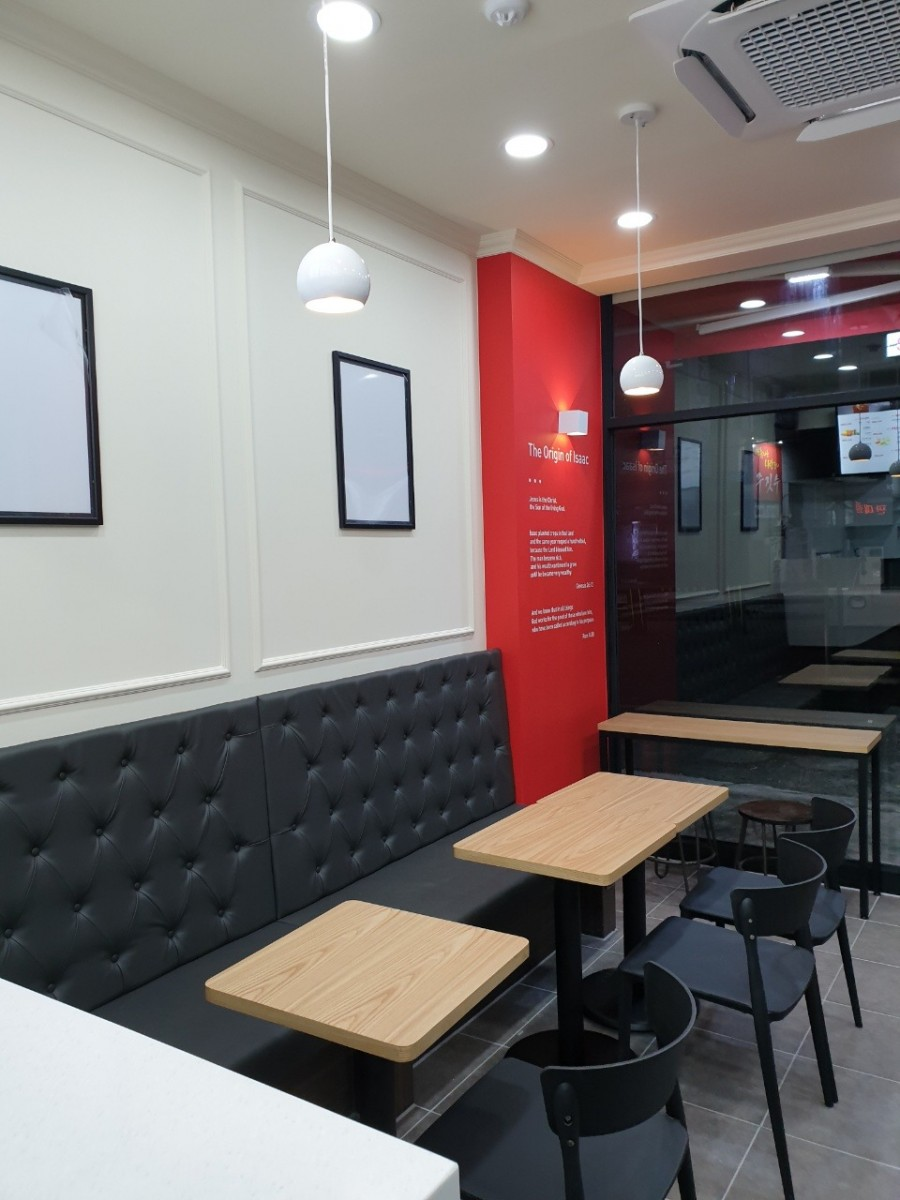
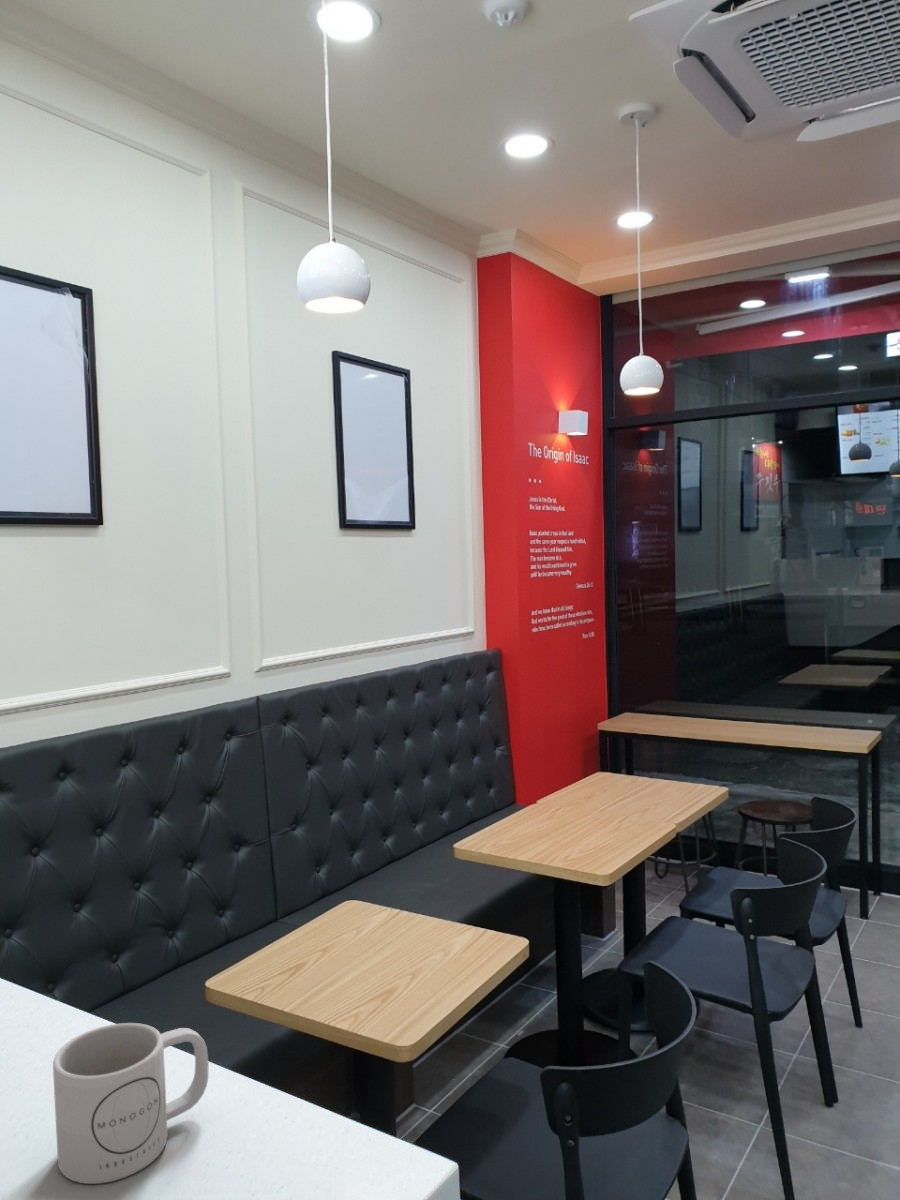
+ mug (136, 1088)
